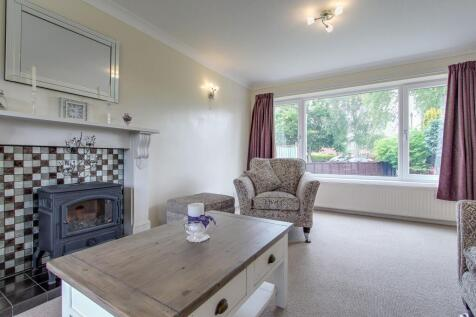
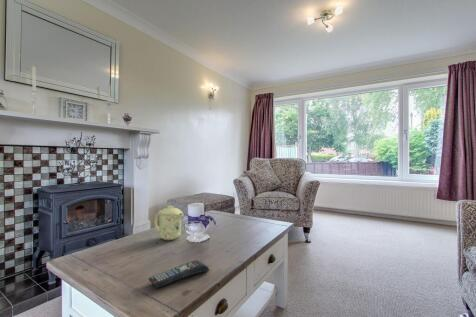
+ mug (168, 221)
+ remote control (180, 272)
